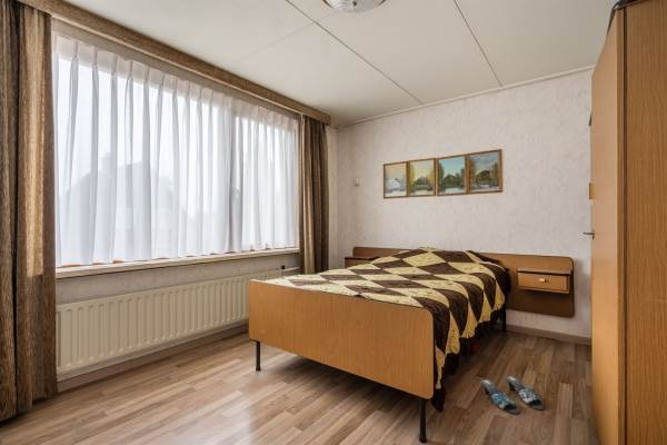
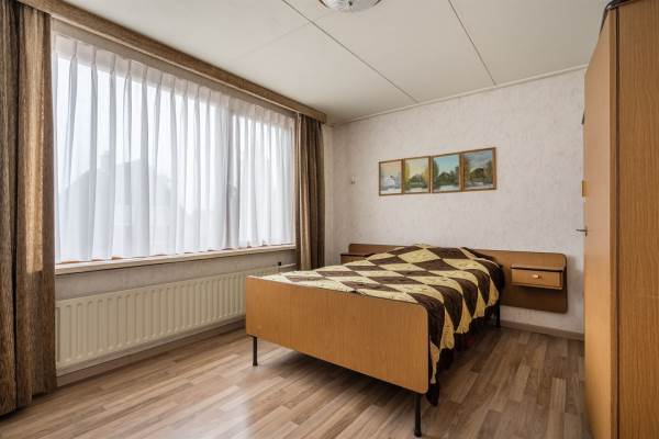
- slippers (508, 397)
